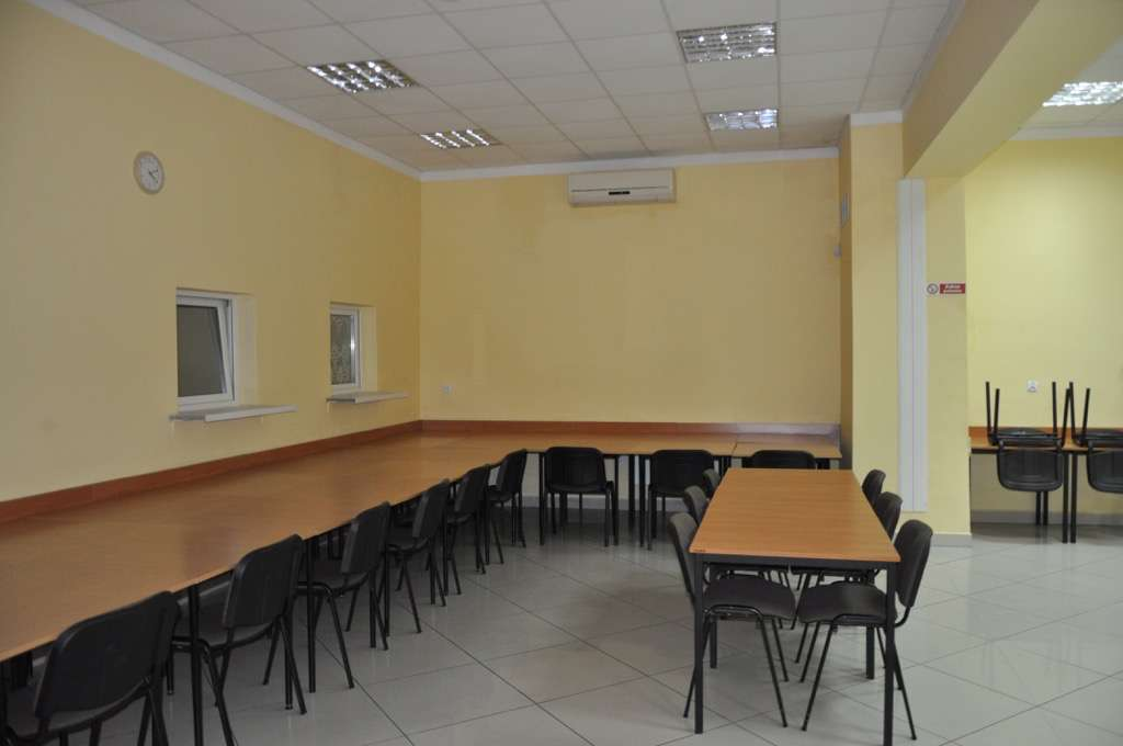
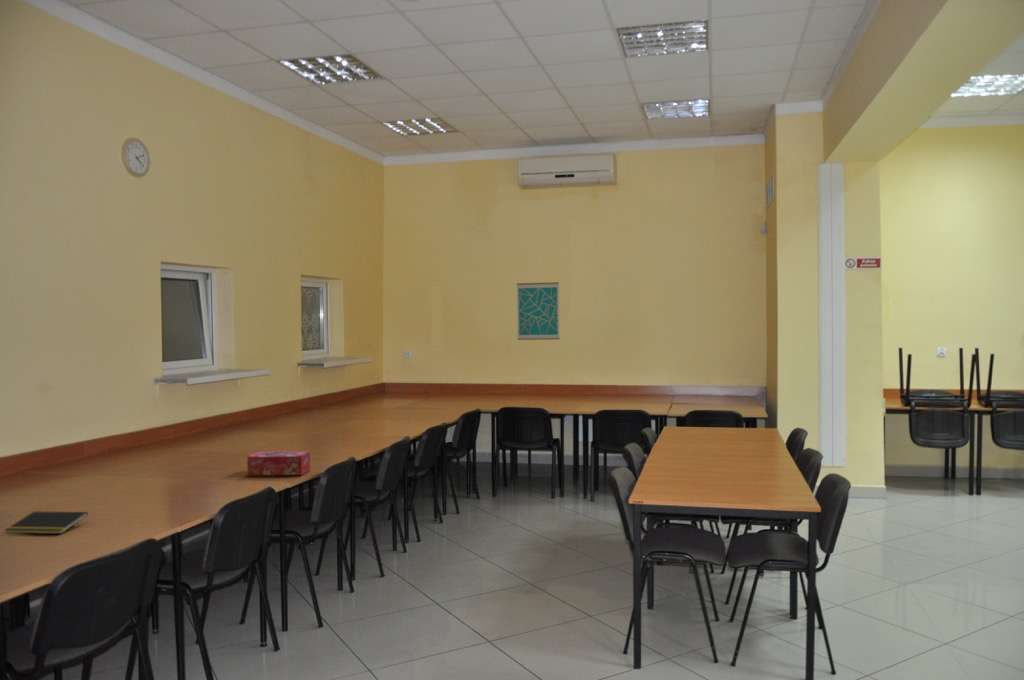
+ wall art (538, 311)
+ notepad (47, 522)
+ tissue box (279, 463)
